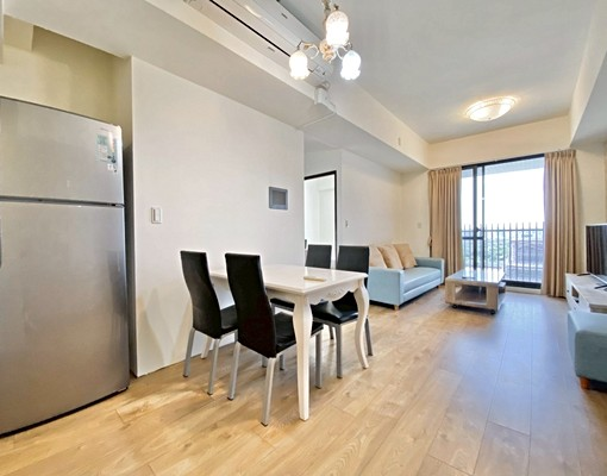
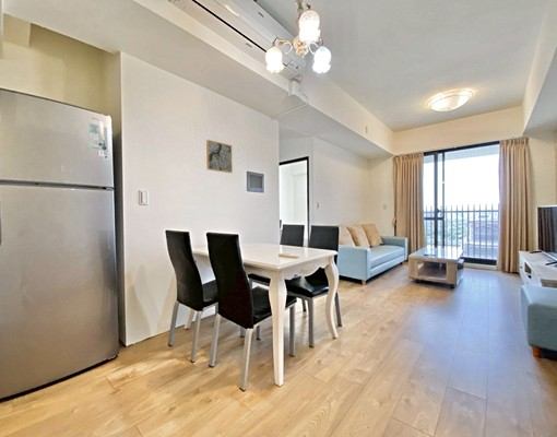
+ wall art (220, 156)
